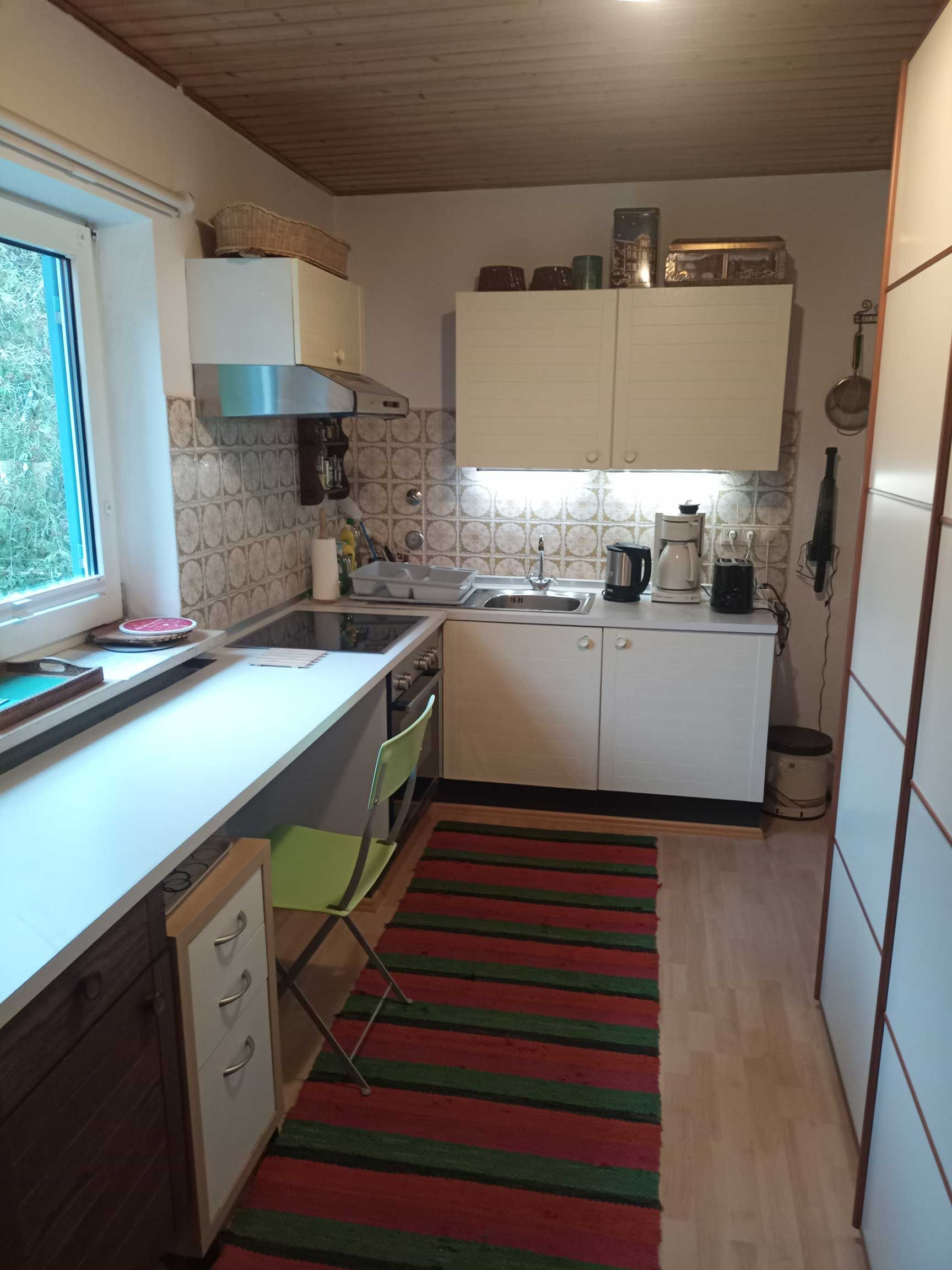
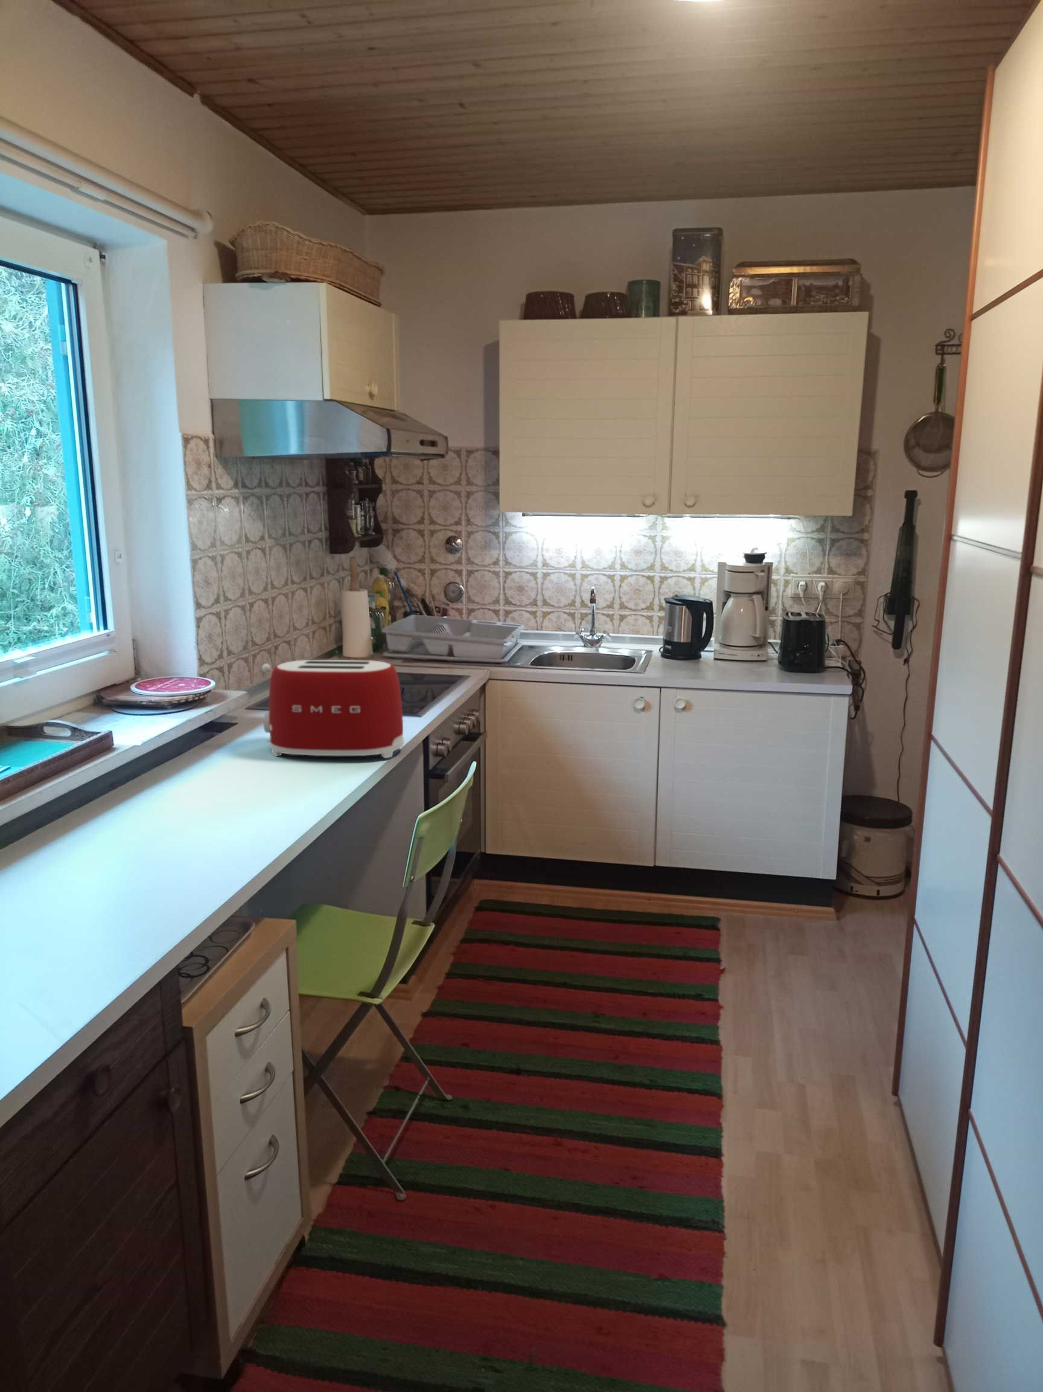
+ toaster (333, 707)
